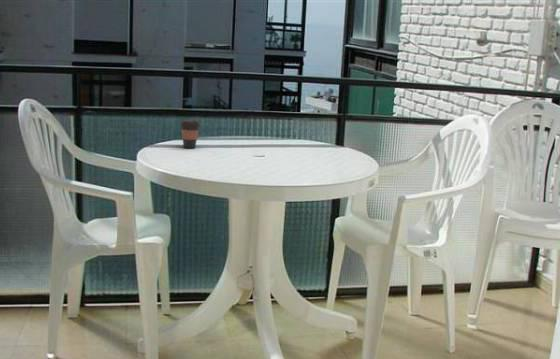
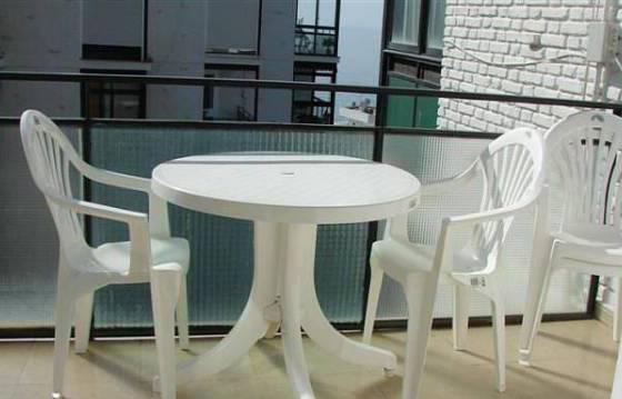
- coffee cup (189, 134)
